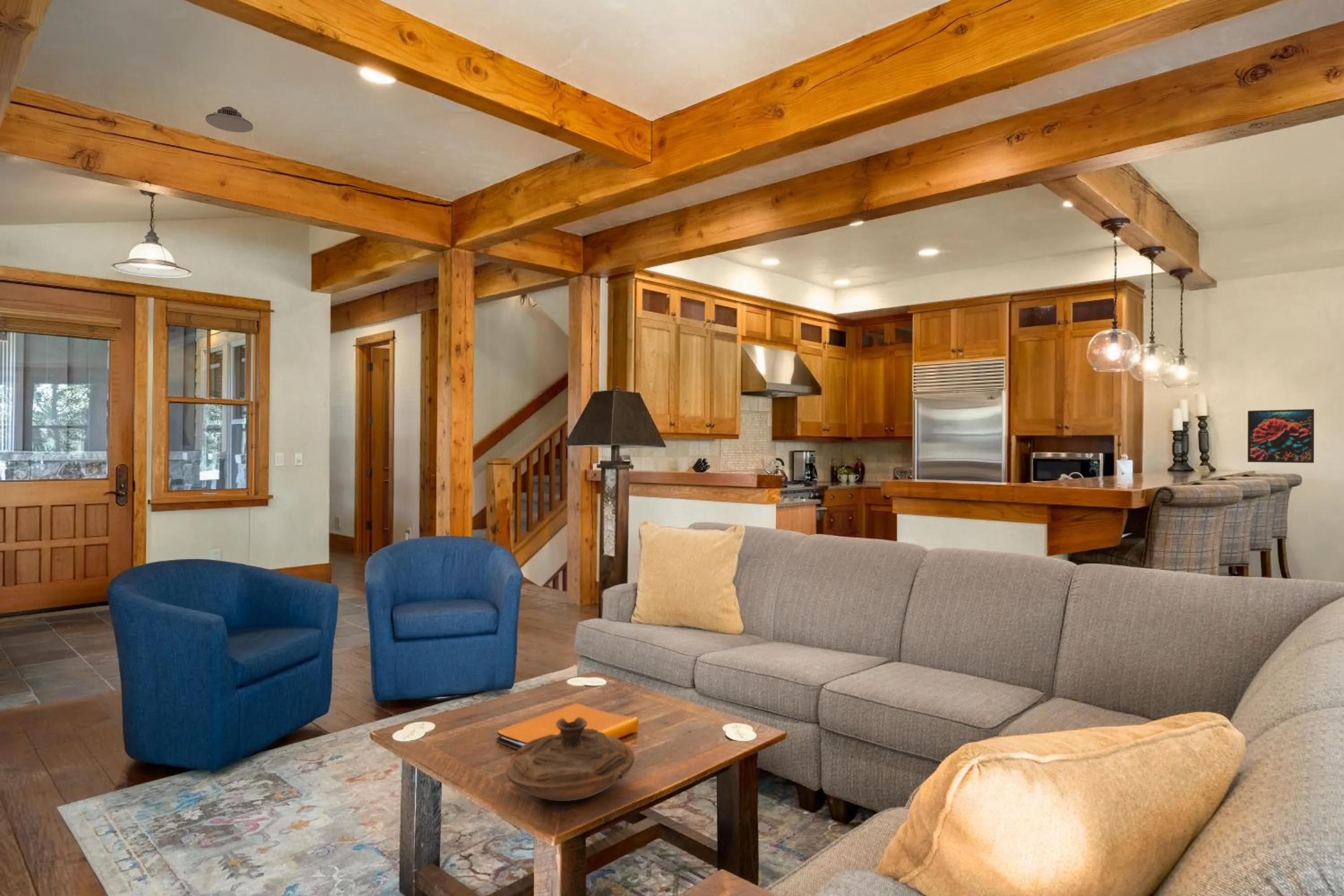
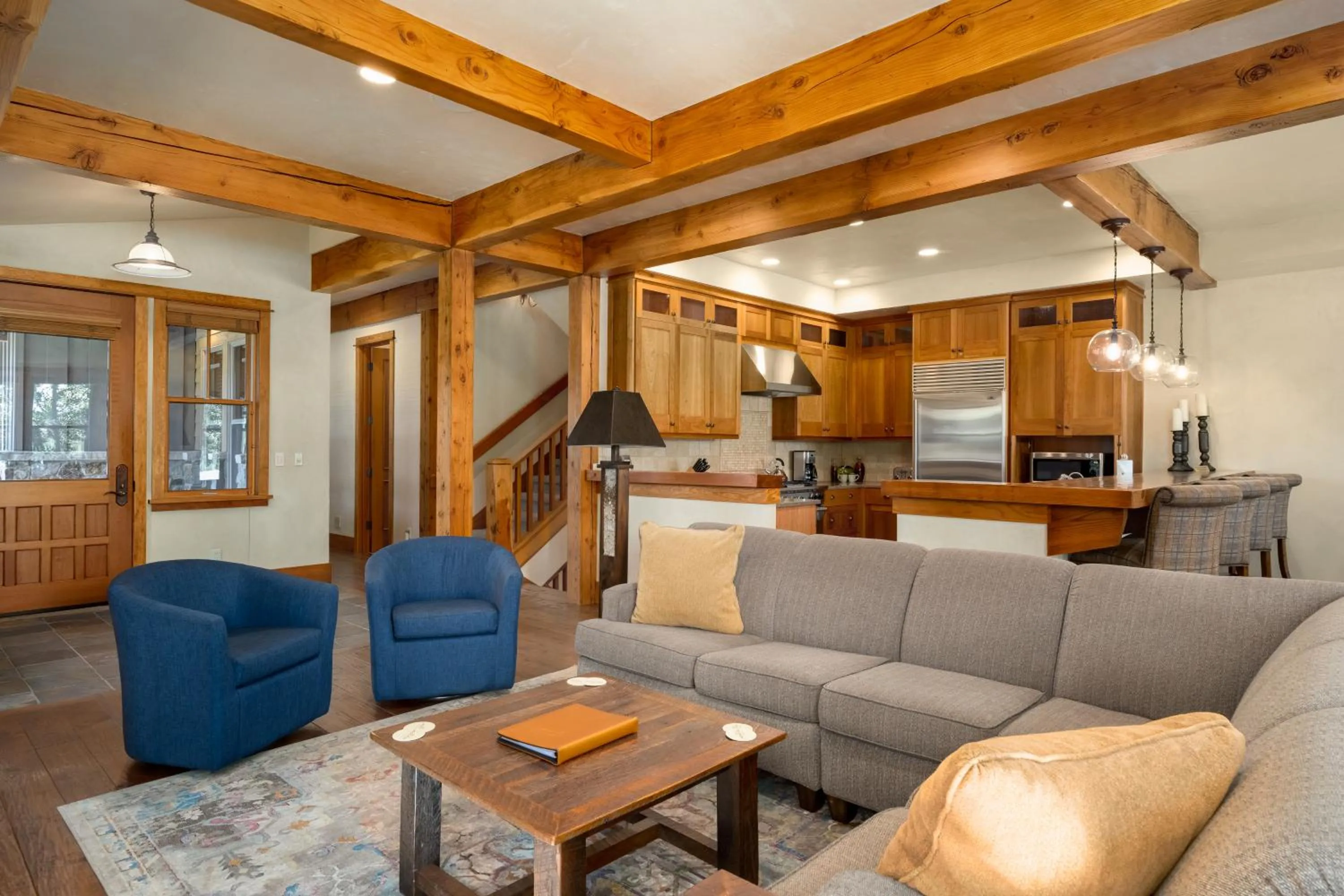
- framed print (1280, 436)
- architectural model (229, 115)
- decorative bowl (570, 755)
